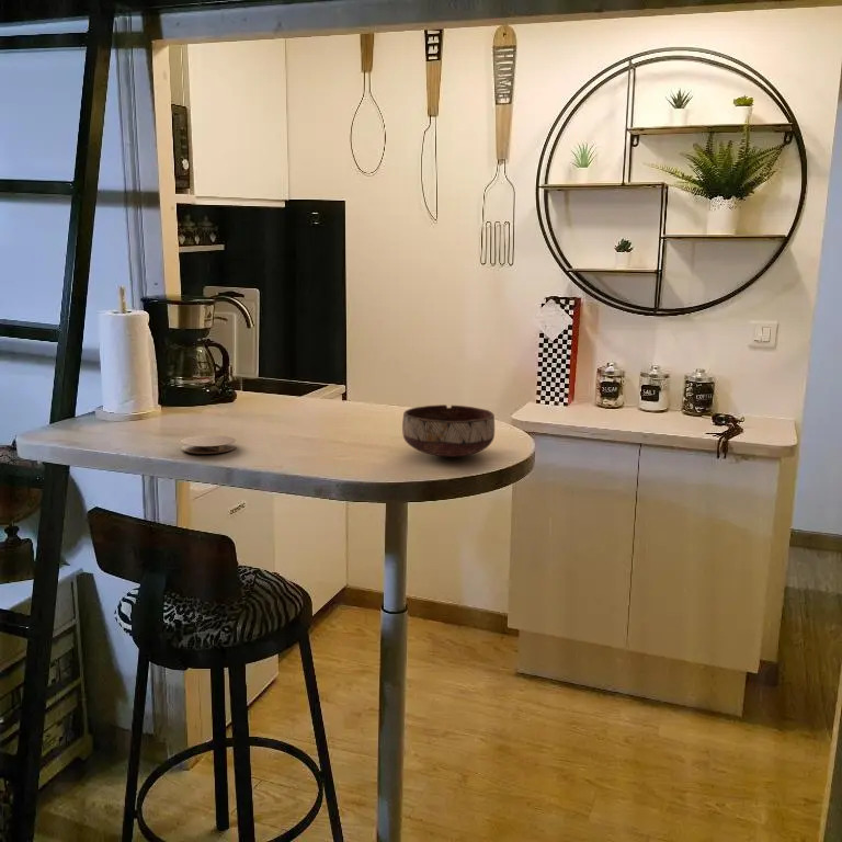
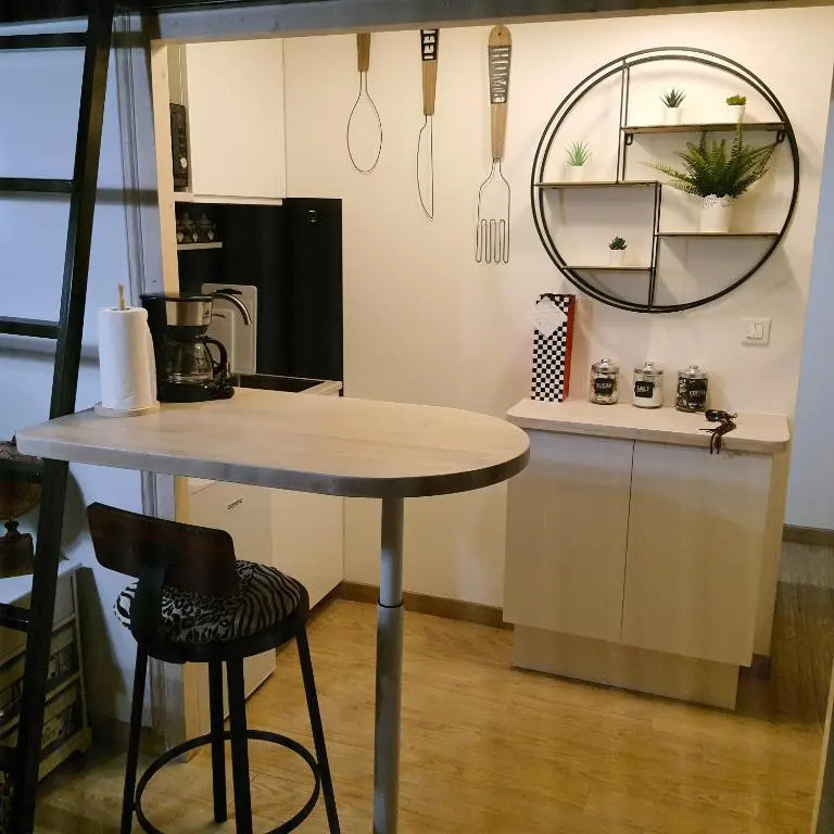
- bowl (448, 433)
- coaster (208, 444)
